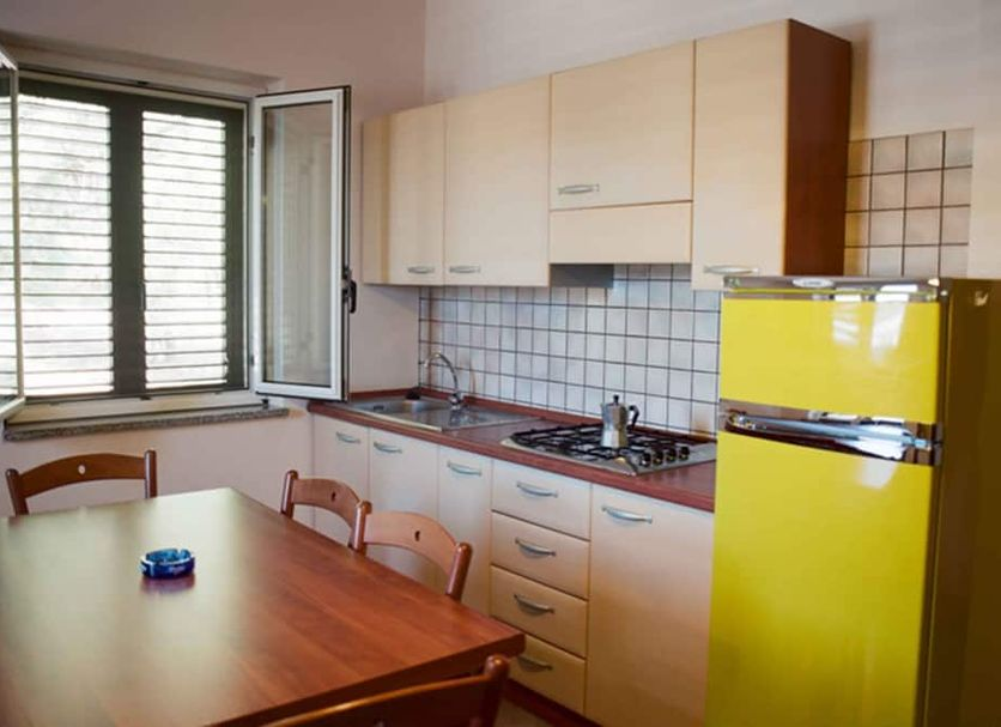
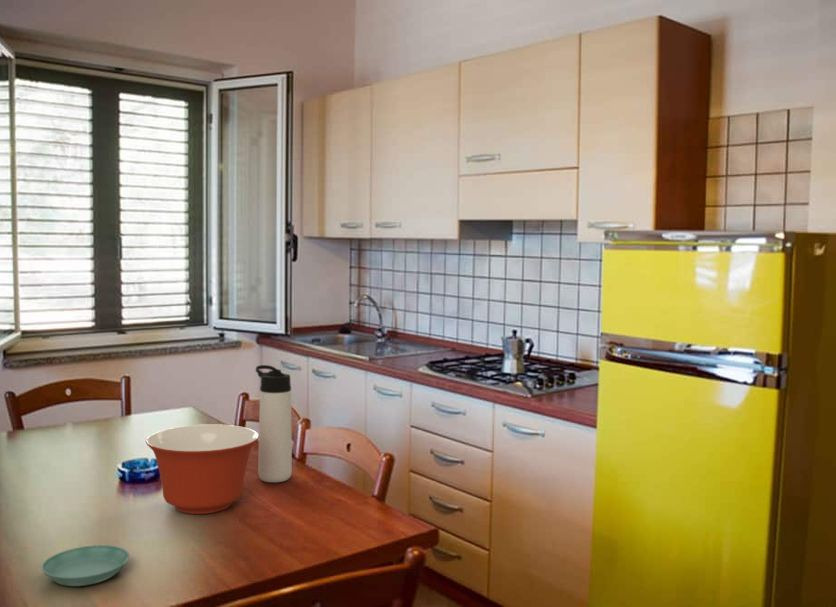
+ thermos bottle (271, 422)
+ saucer (86, 567)
+ mixing bowl (203, 470)
